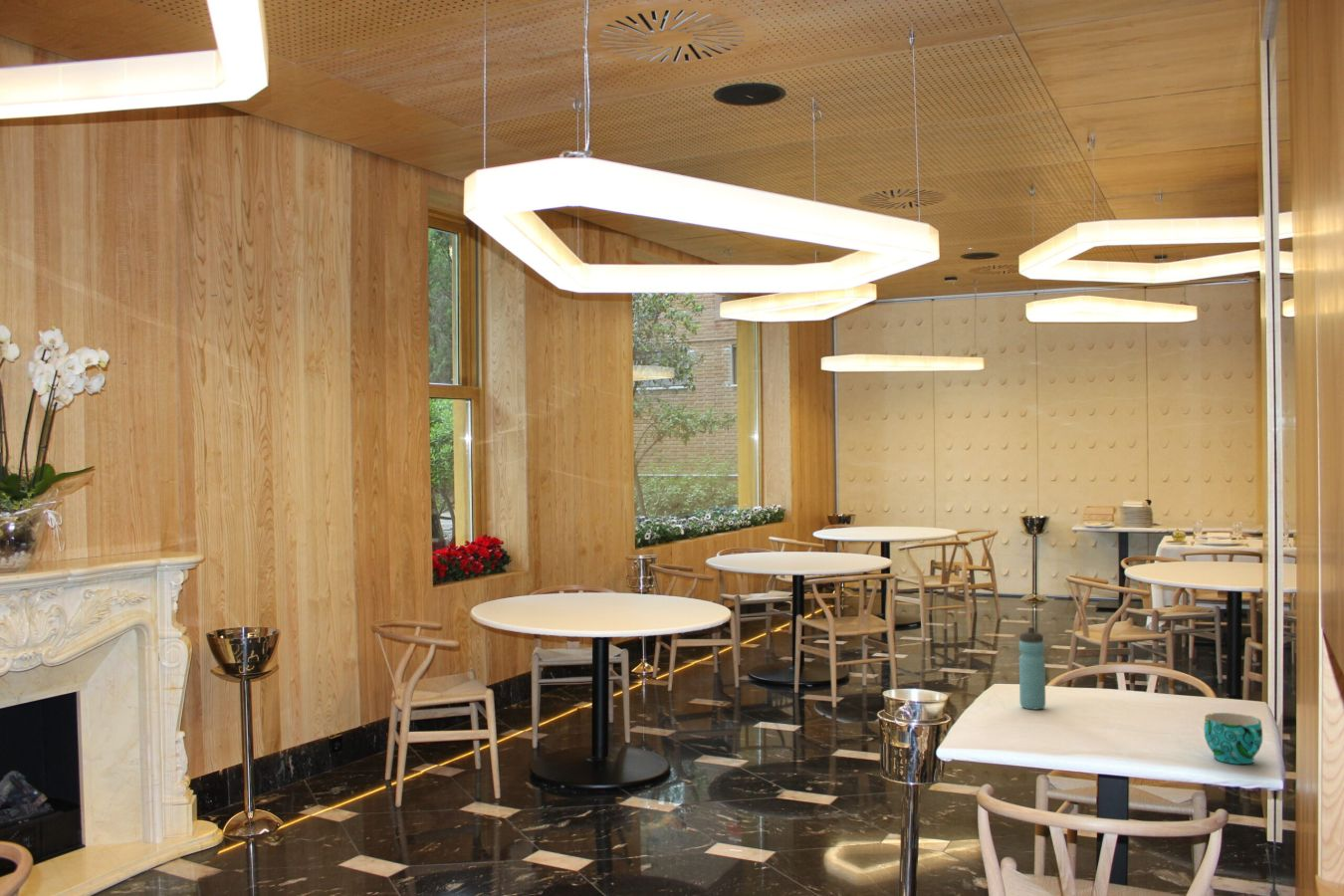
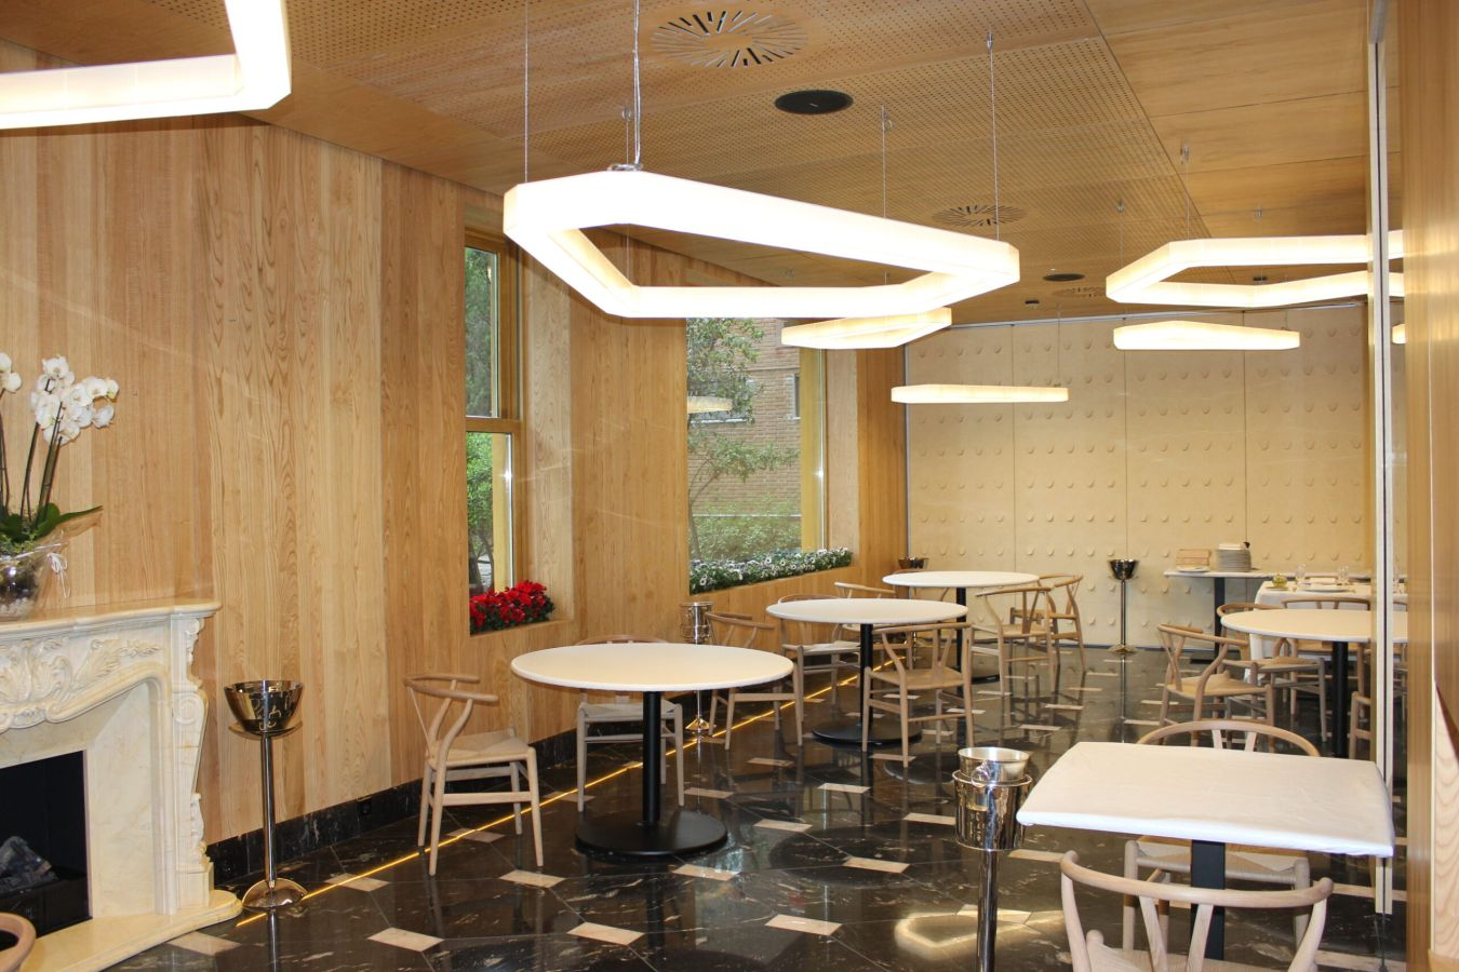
- water bottle (1031, 667)
- cup (1236, 740)
